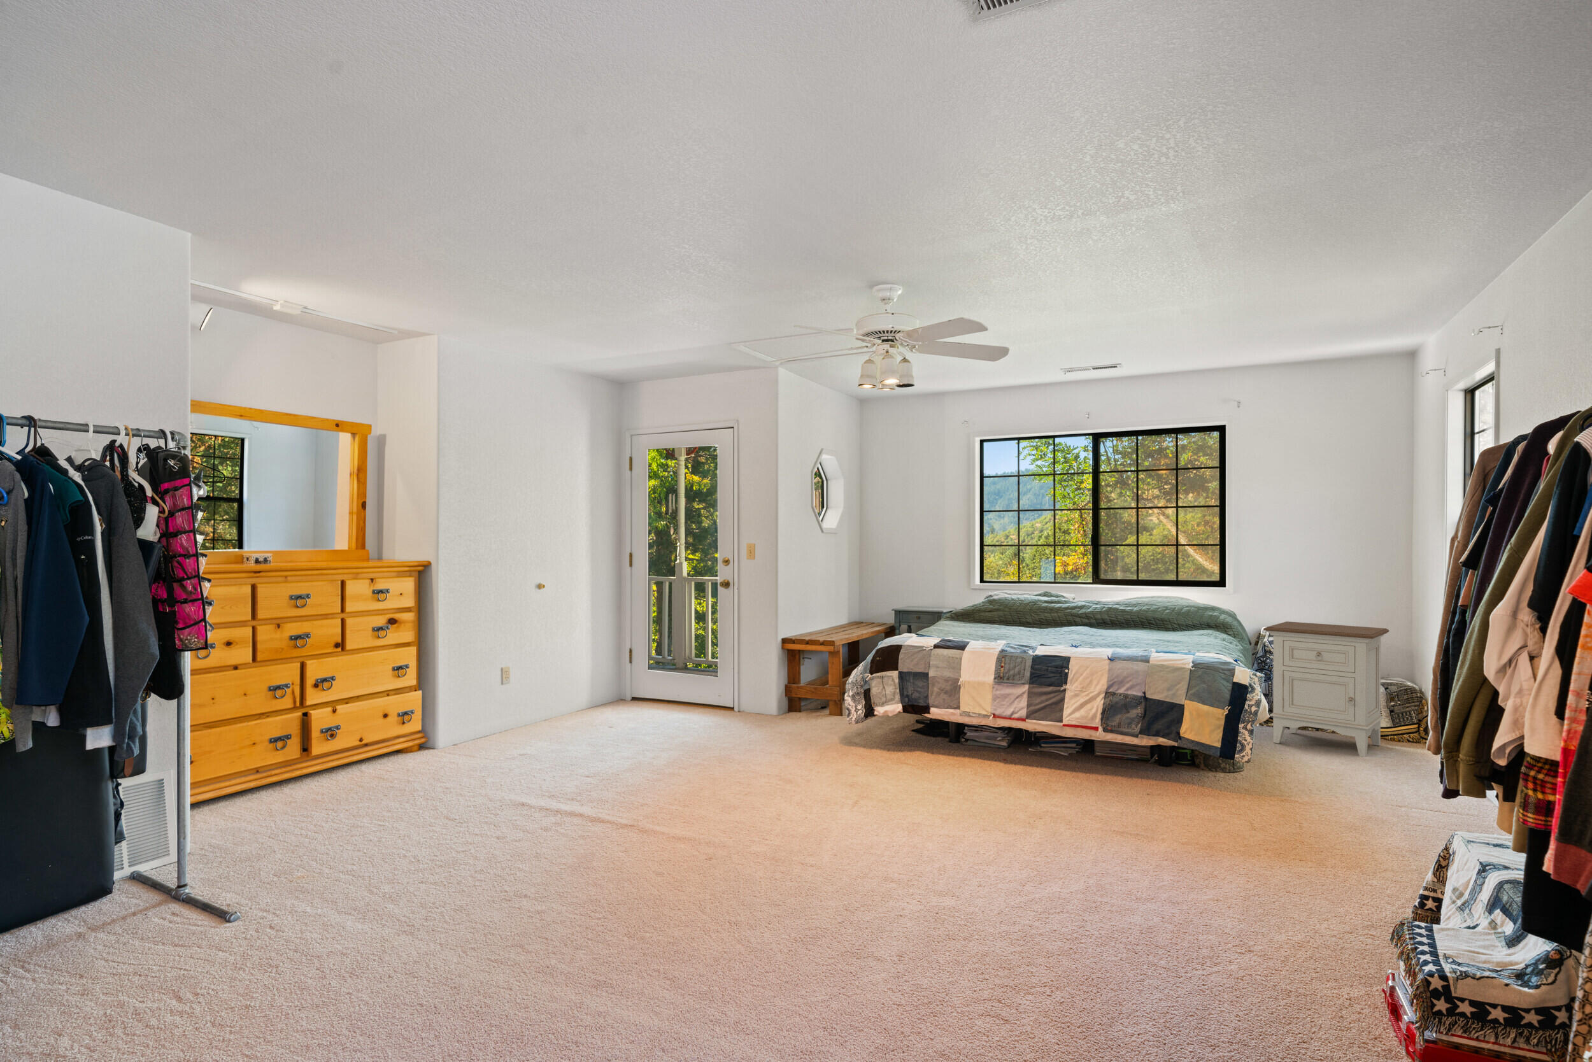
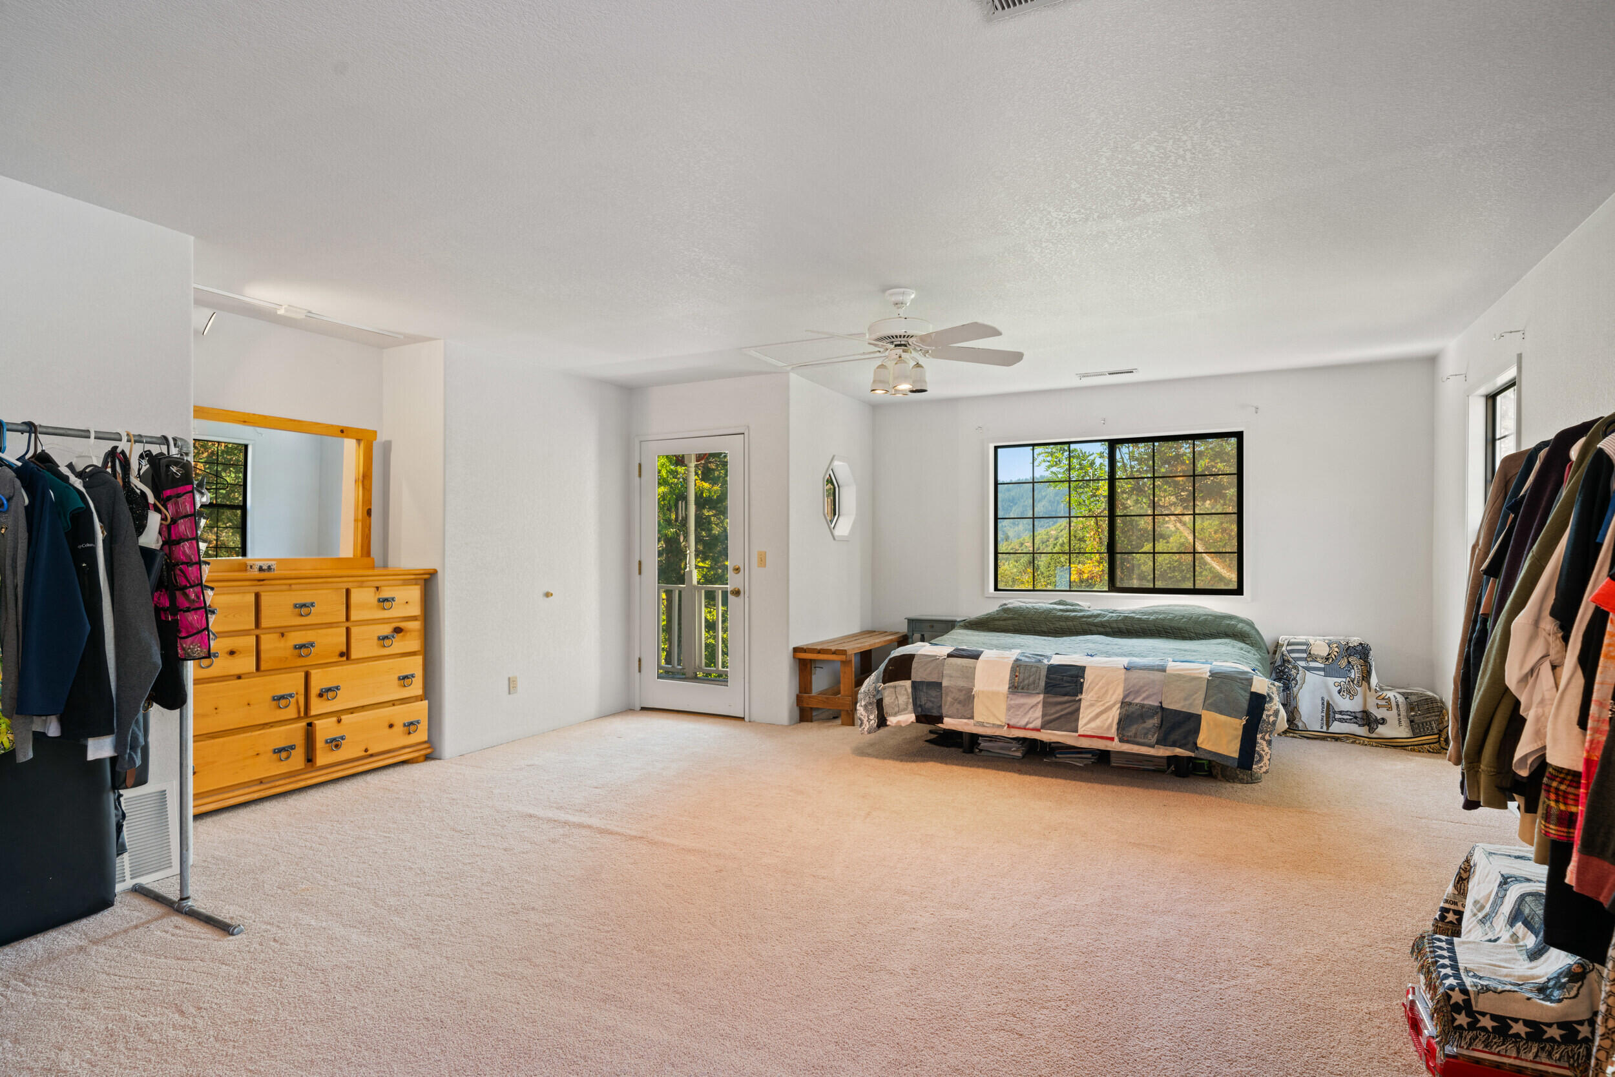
- nightstand (1325, 686)
